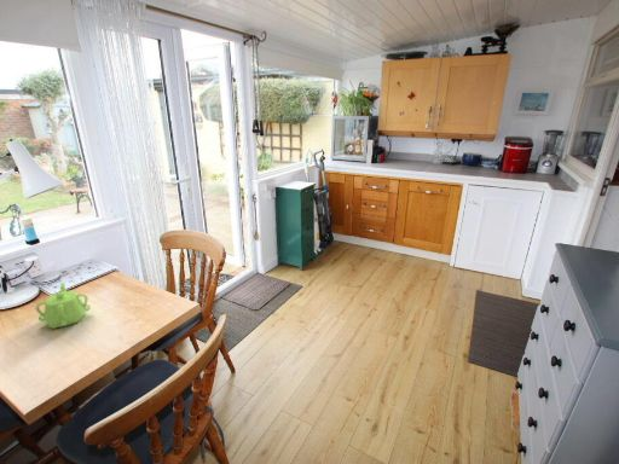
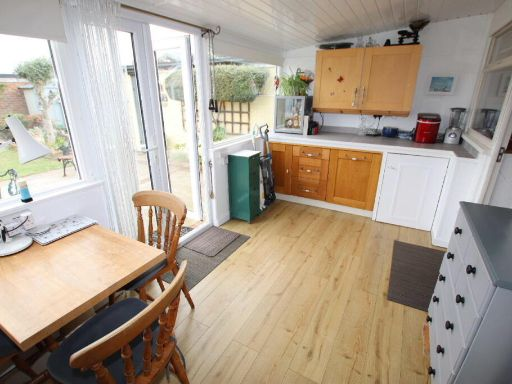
- teapot (63, 303)
